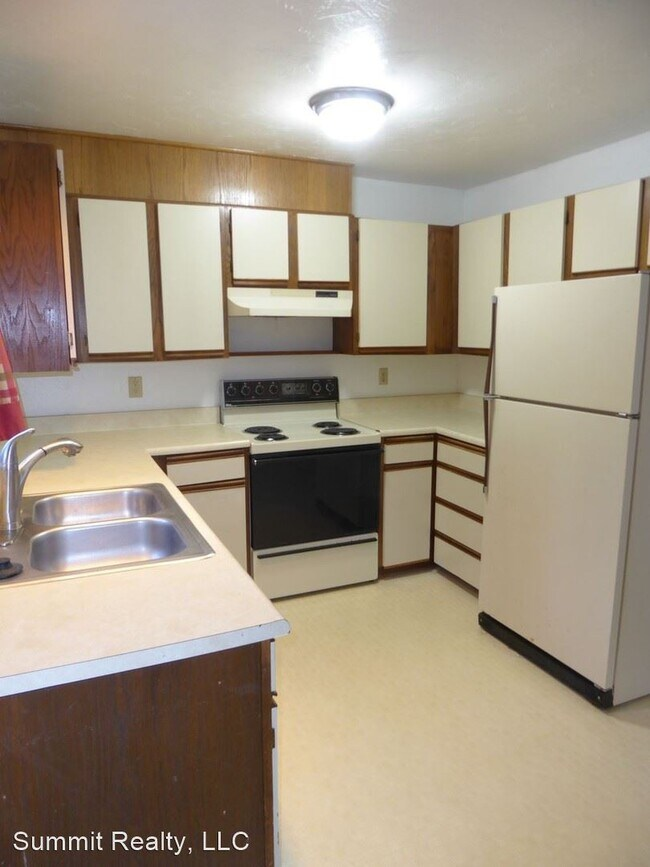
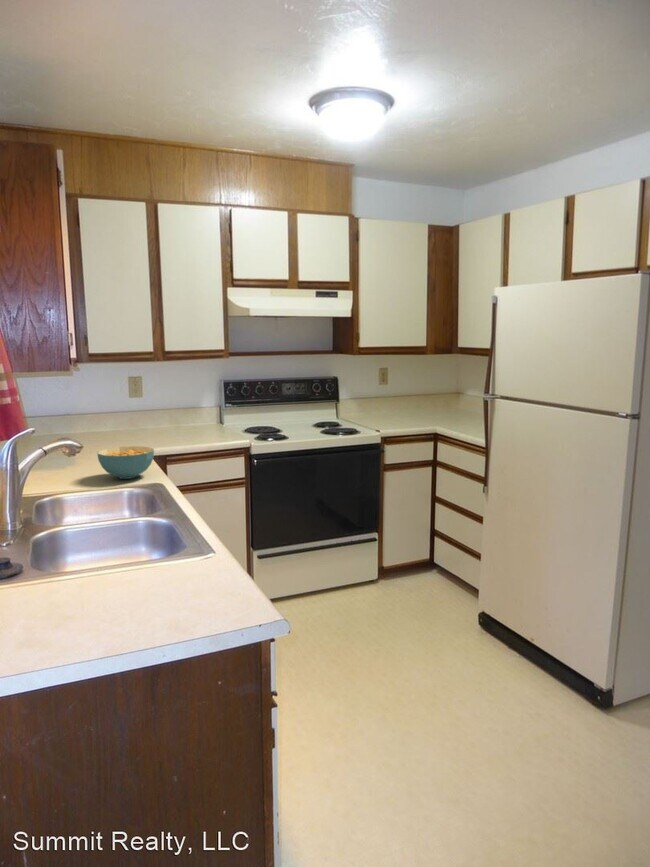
+ cereal bowl (126, 464)
